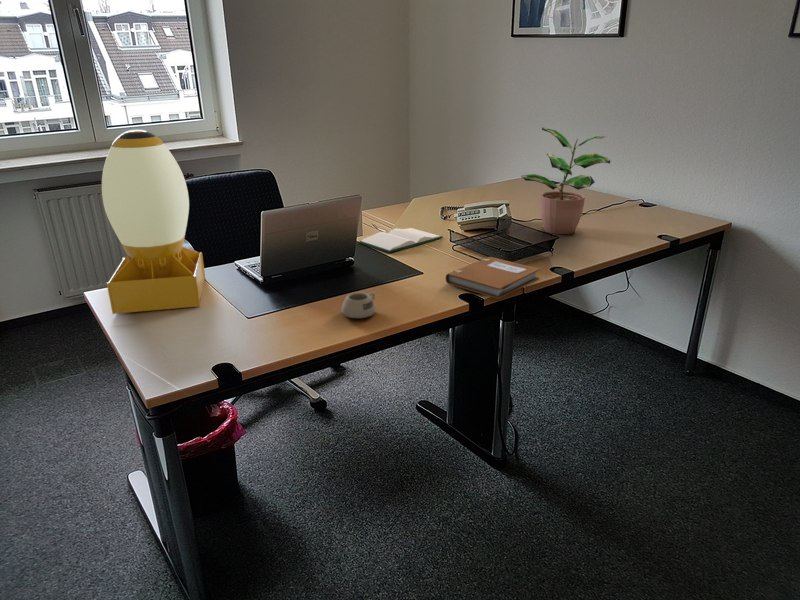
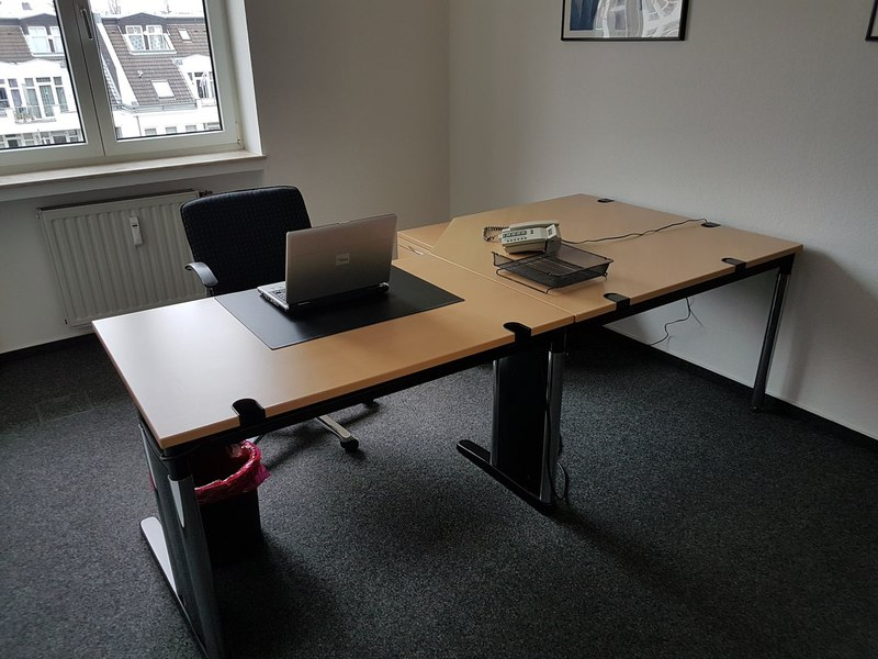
- hardback book (401, 237)
- desk lamp (149, 217)
- potted plant (568, 181)
- mug (361, 303)
- notebook (493, 275)
